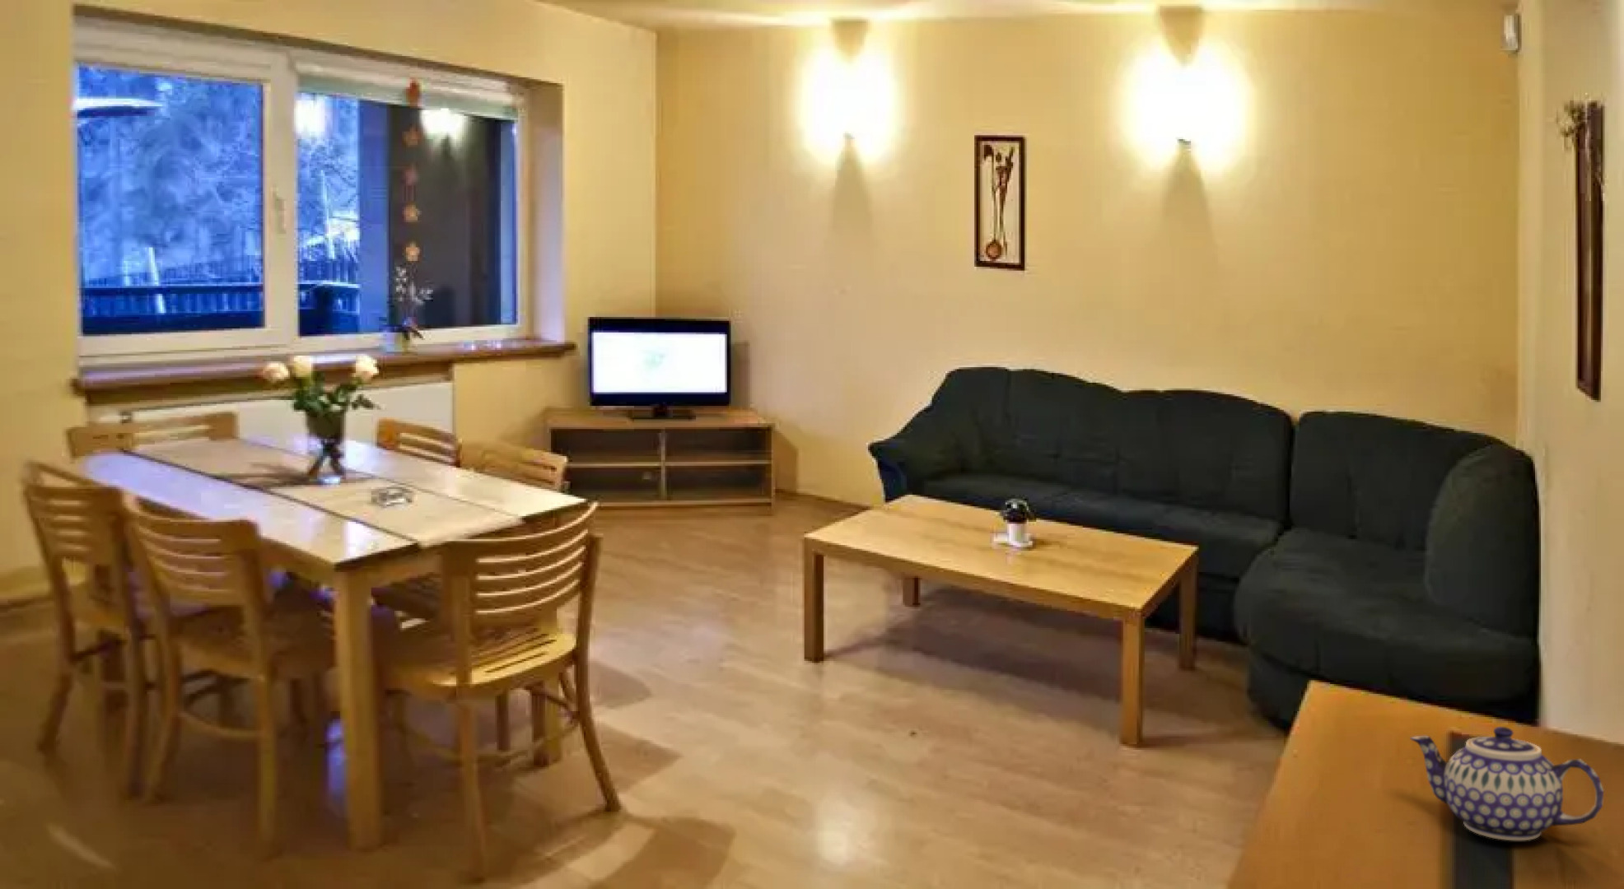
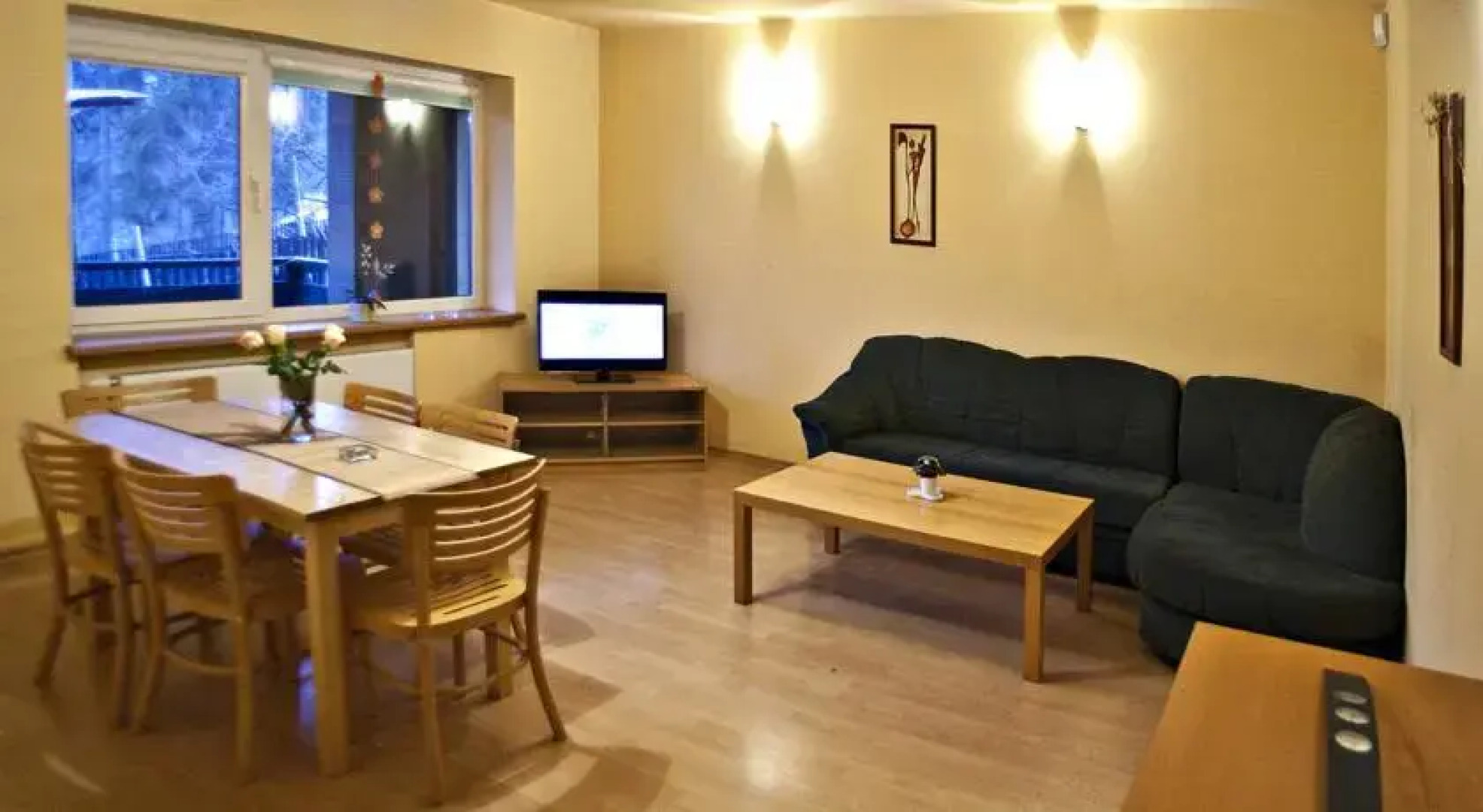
- teapot (1501, 777)
